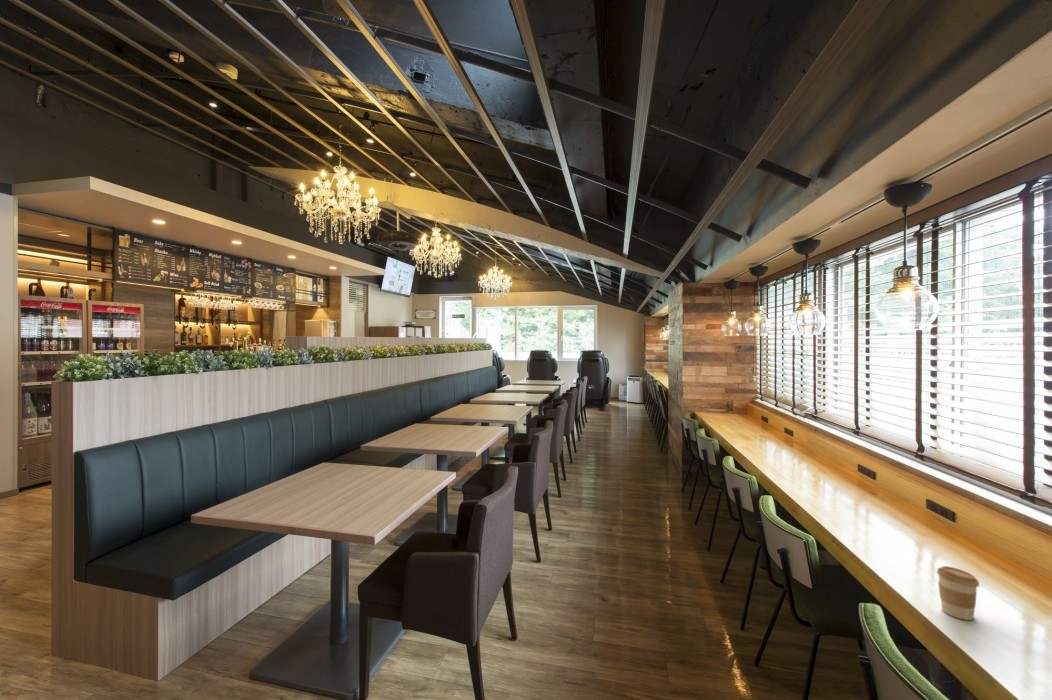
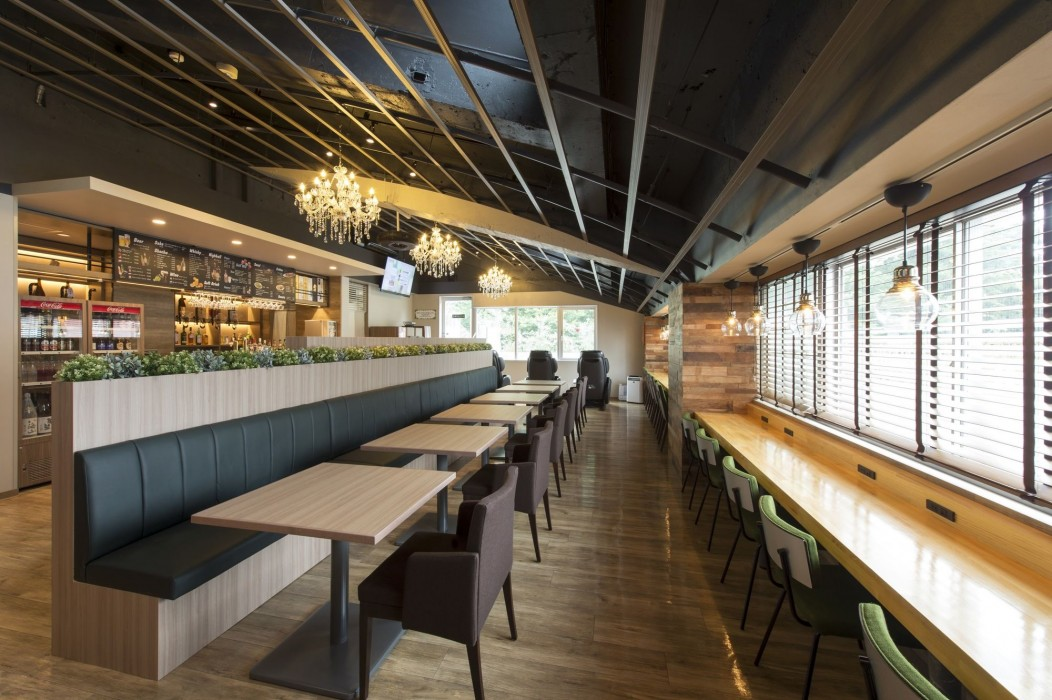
- coffee cup (957, 591)
